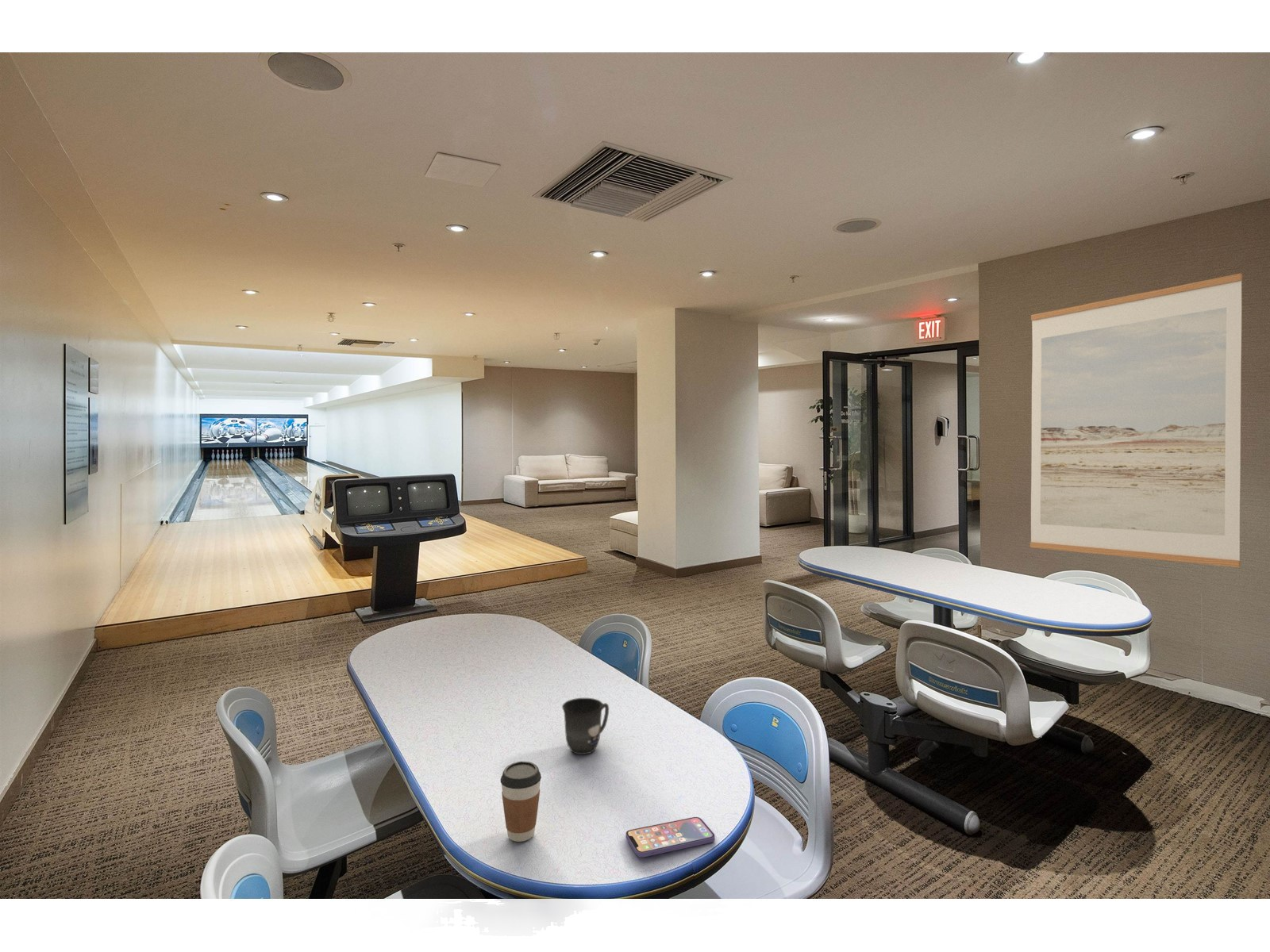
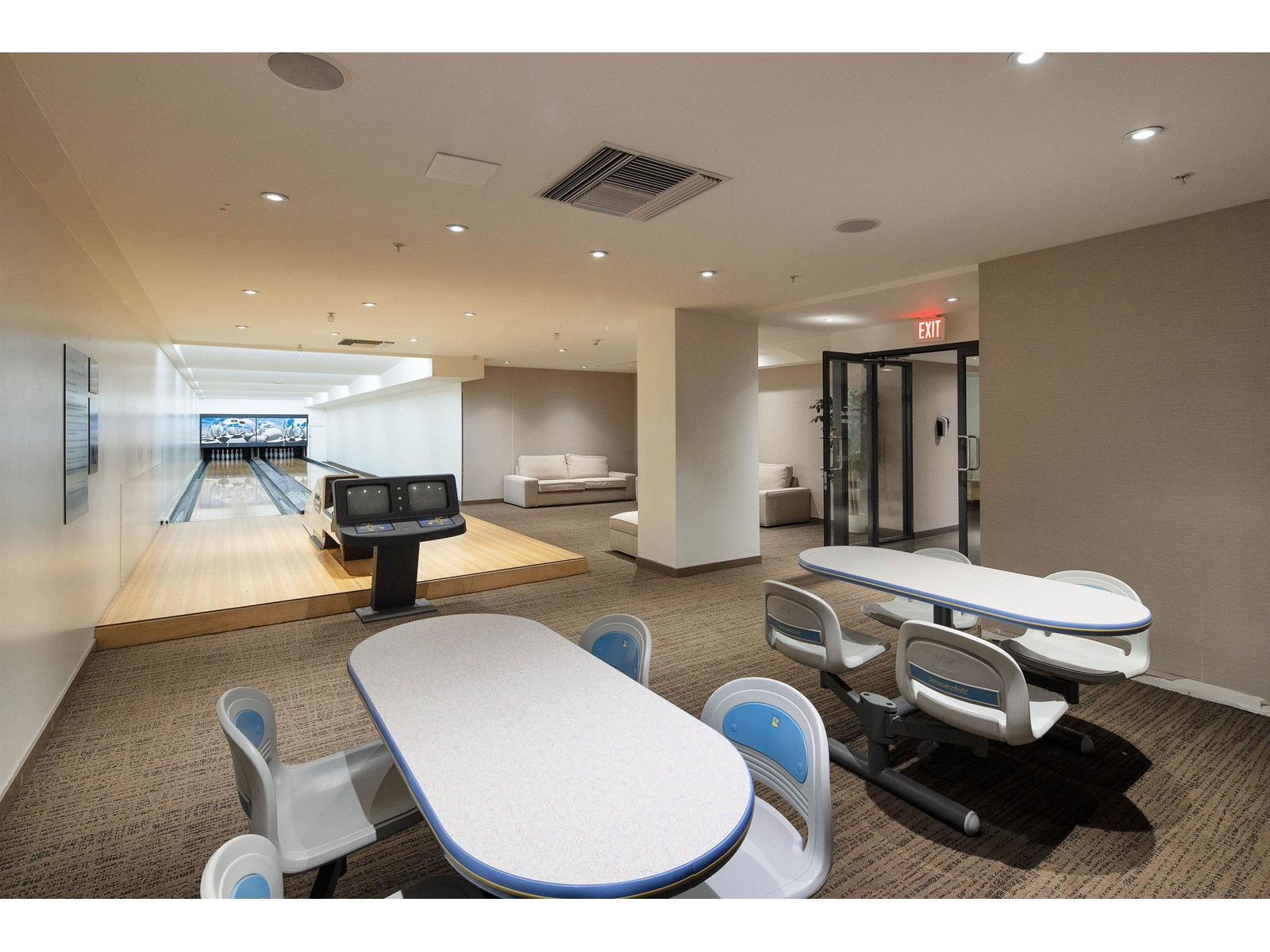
- smartphone (670, 835)
- wall art (1124, 426)
- coffee cup (521, 801)
- mug (588, 724)
